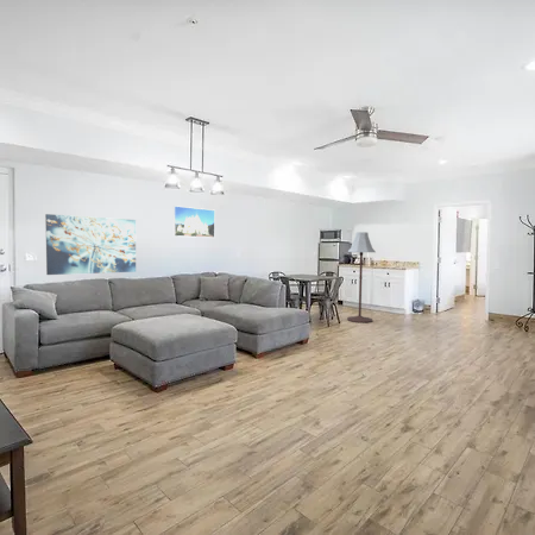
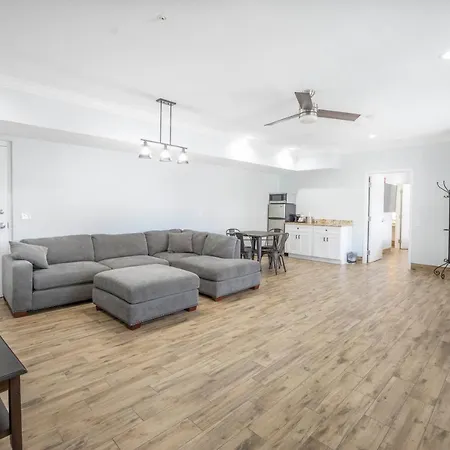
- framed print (195, 222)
- floor lamp (360, 276)
- wall art (94, 245)
